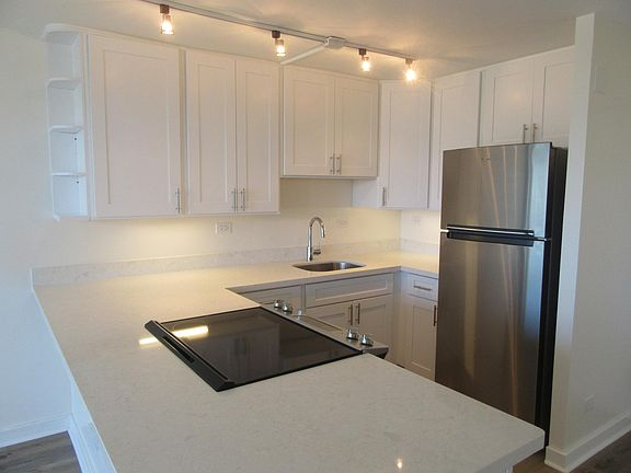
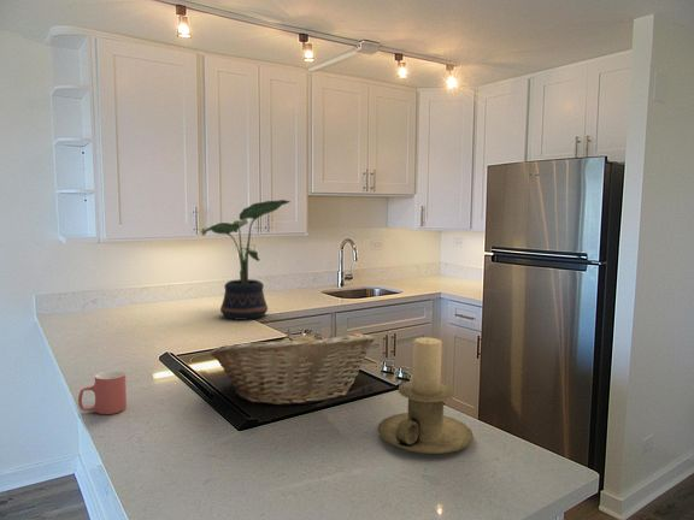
+ candle holder (425, 388)
+ fruit basket (294, 359)
+ mug (102, 392)
+ potted plant (240, 259)
